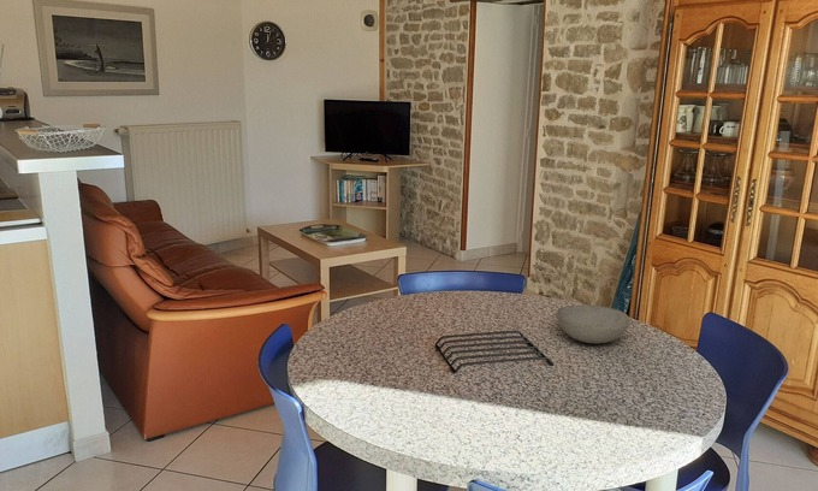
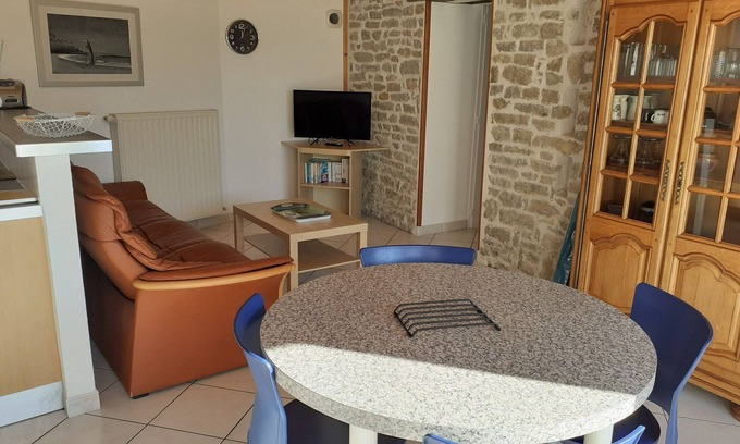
- bowl (592, 327)
